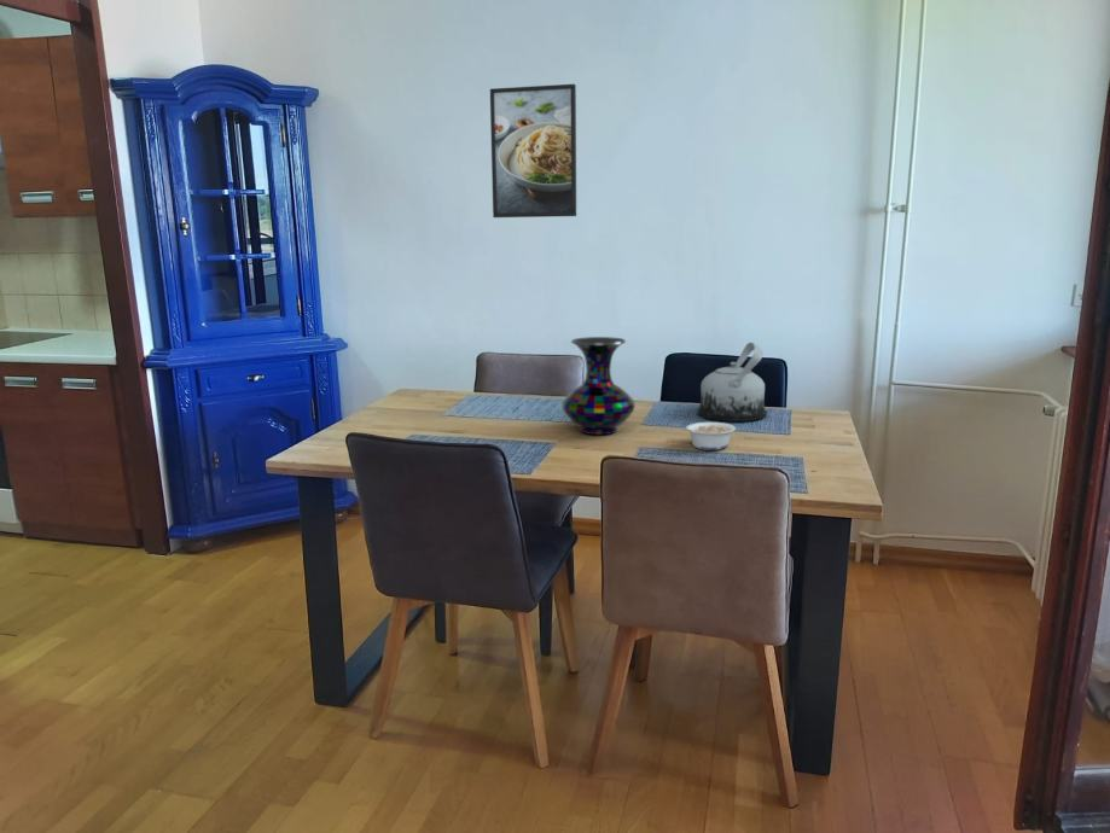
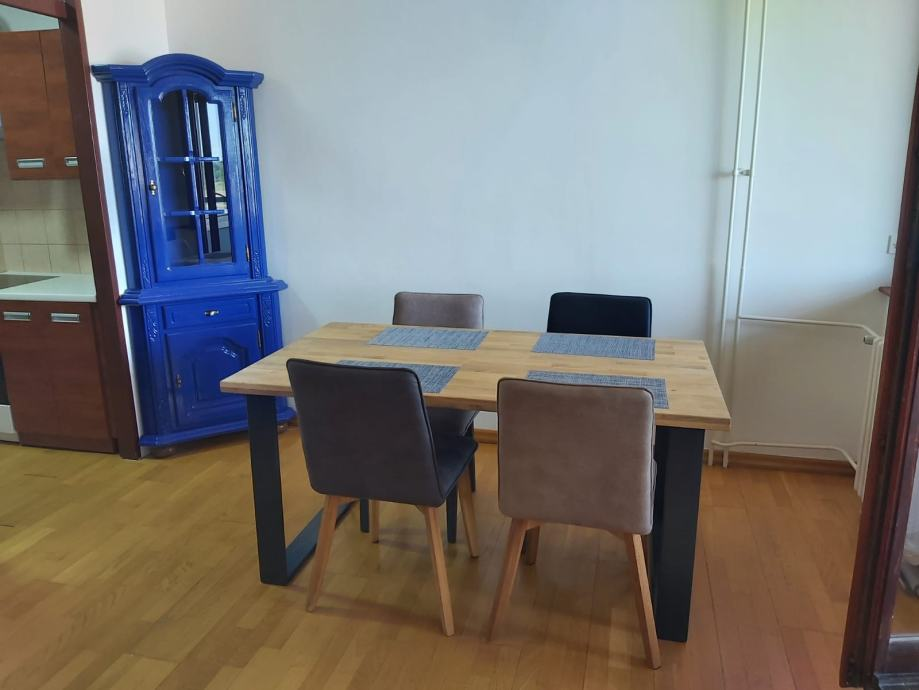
- vase (598, 385)
- legume (709, 435)
- teapot (732, 377)
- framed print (533, 152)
